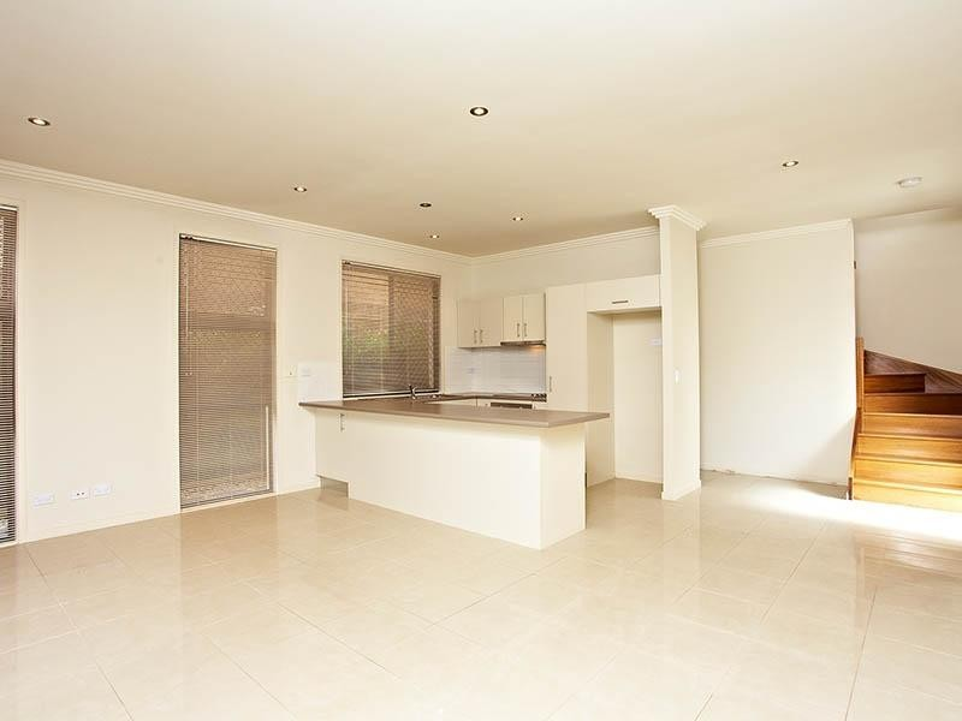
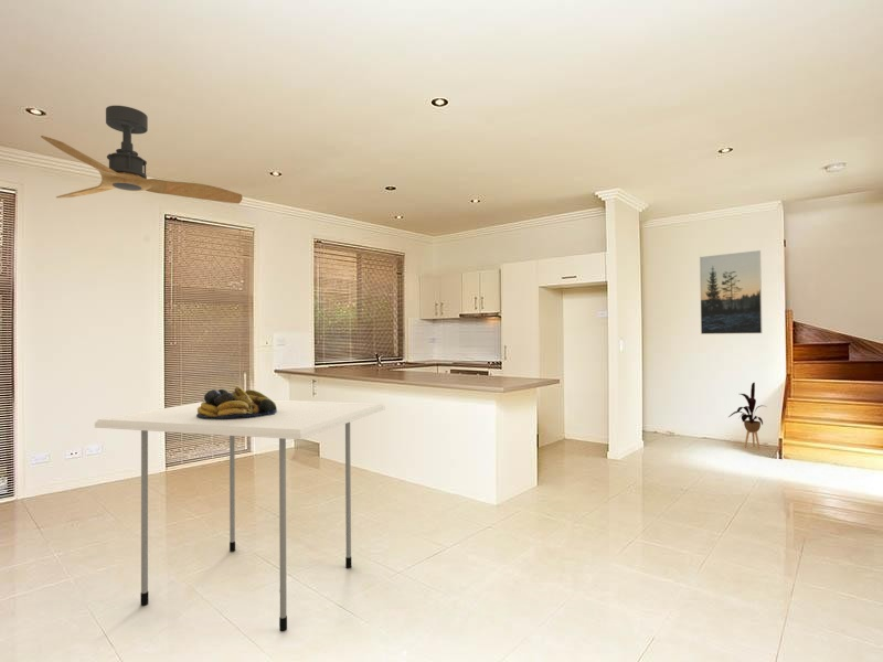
+ dining table (234, 498)
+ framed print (730, 293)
+ ceiling fan (146, 161)
+ fruit bowl (237, 399)
+ house plant (747, 415)
